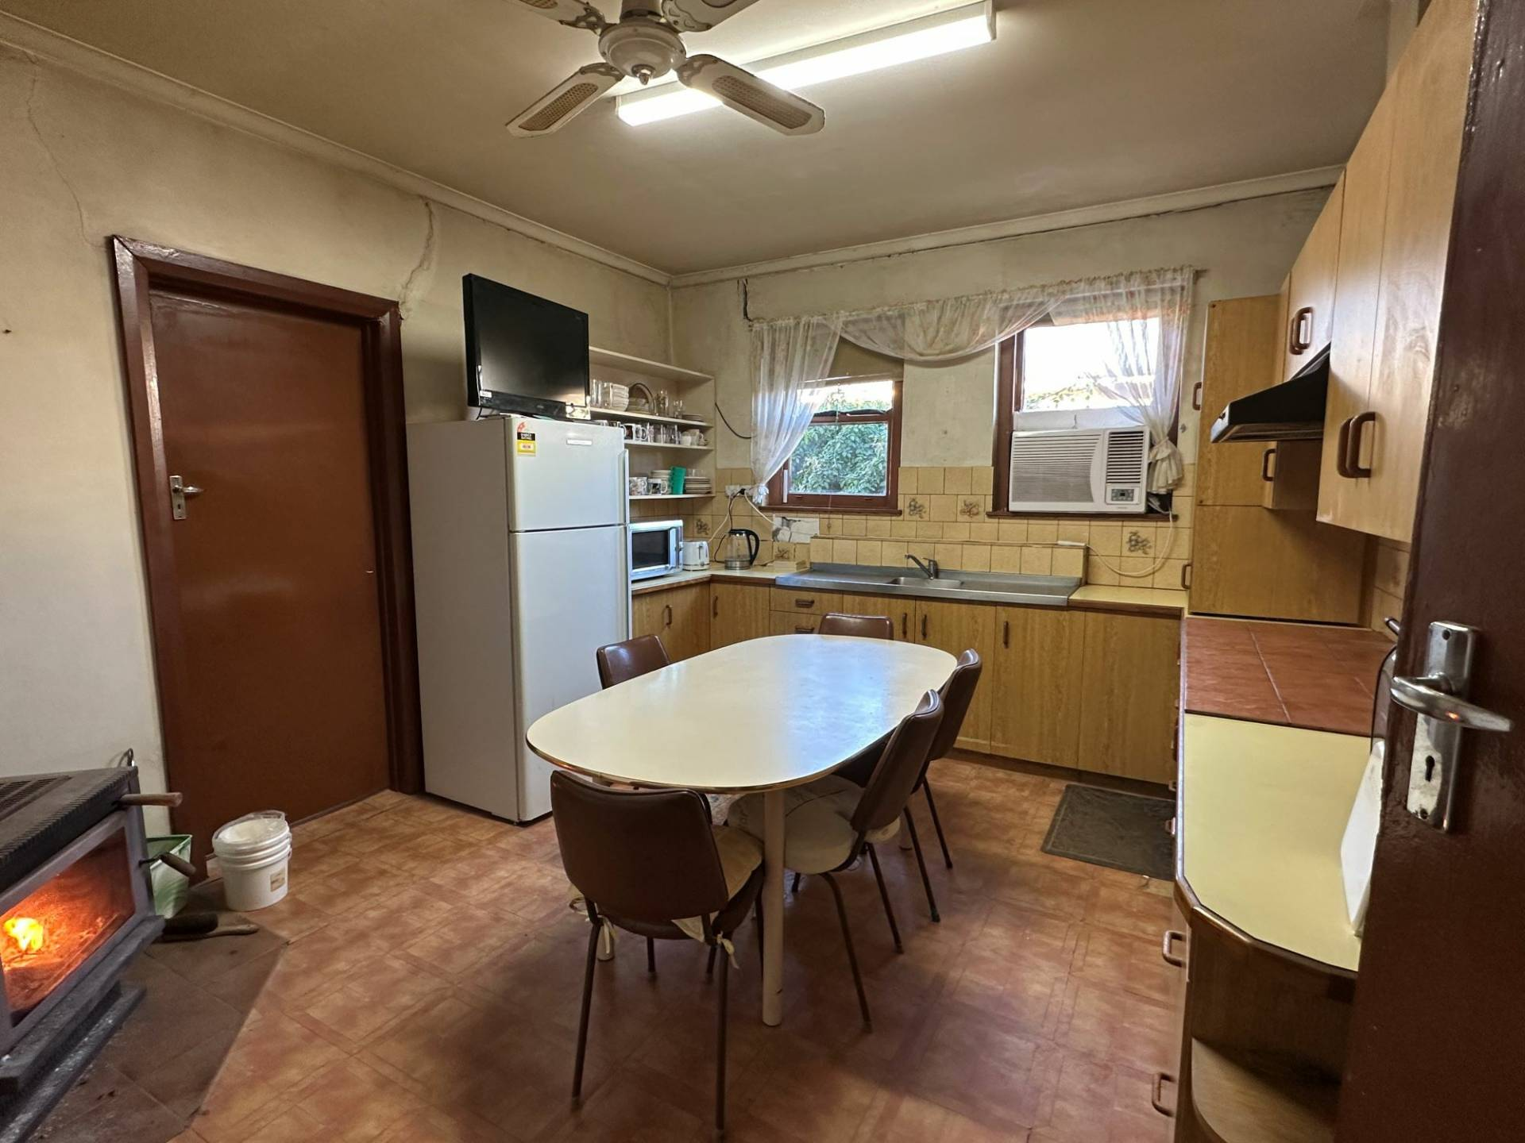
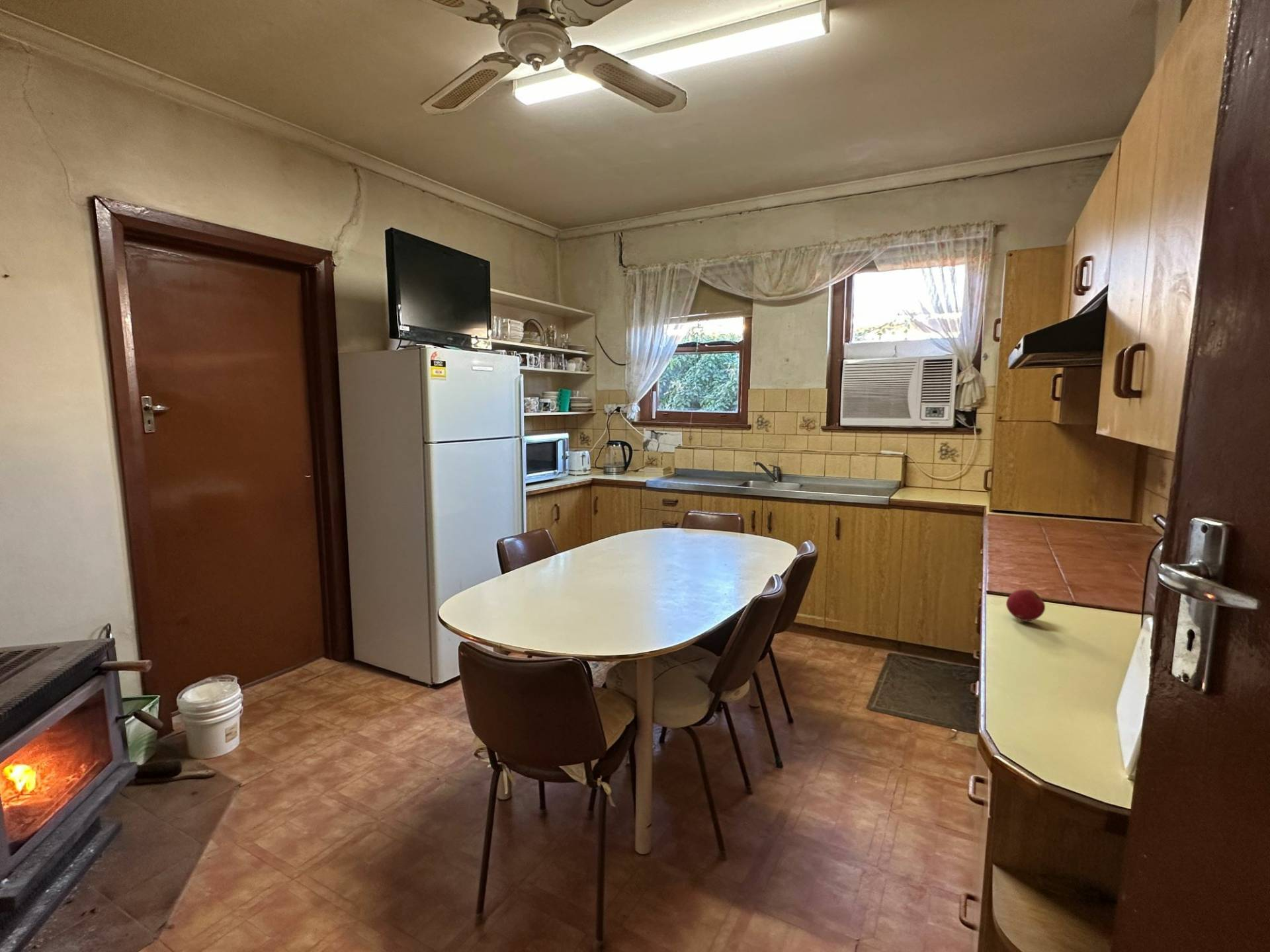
+ apple (1025, 605)
